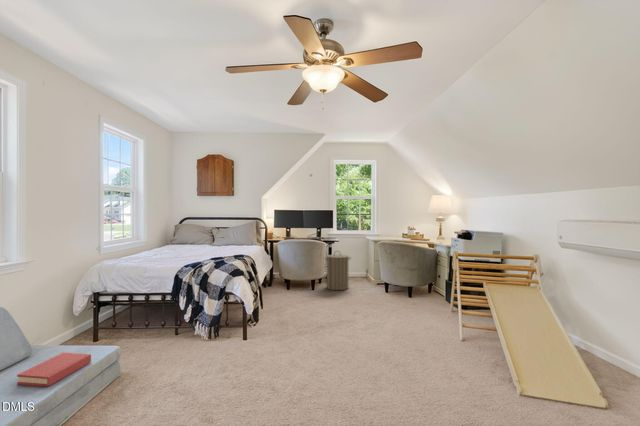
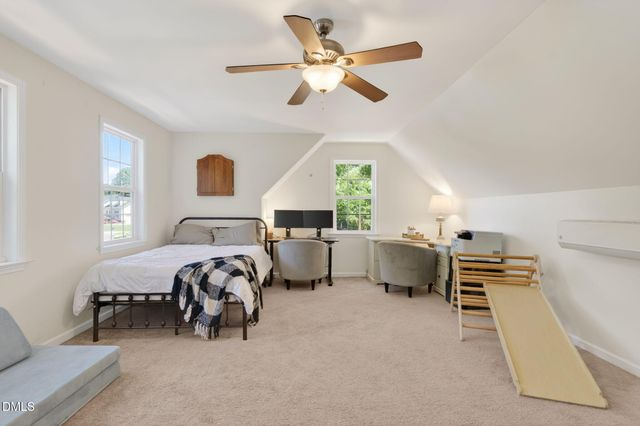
- hardback book (56, 368)
- laundry hamper (337, 269)
